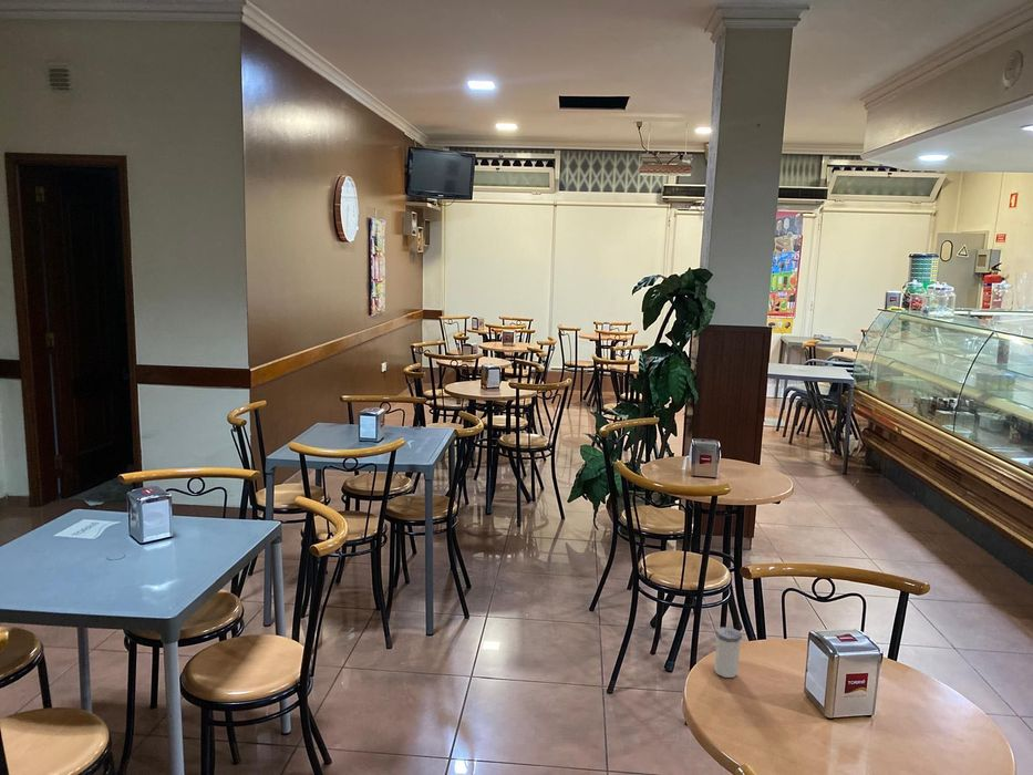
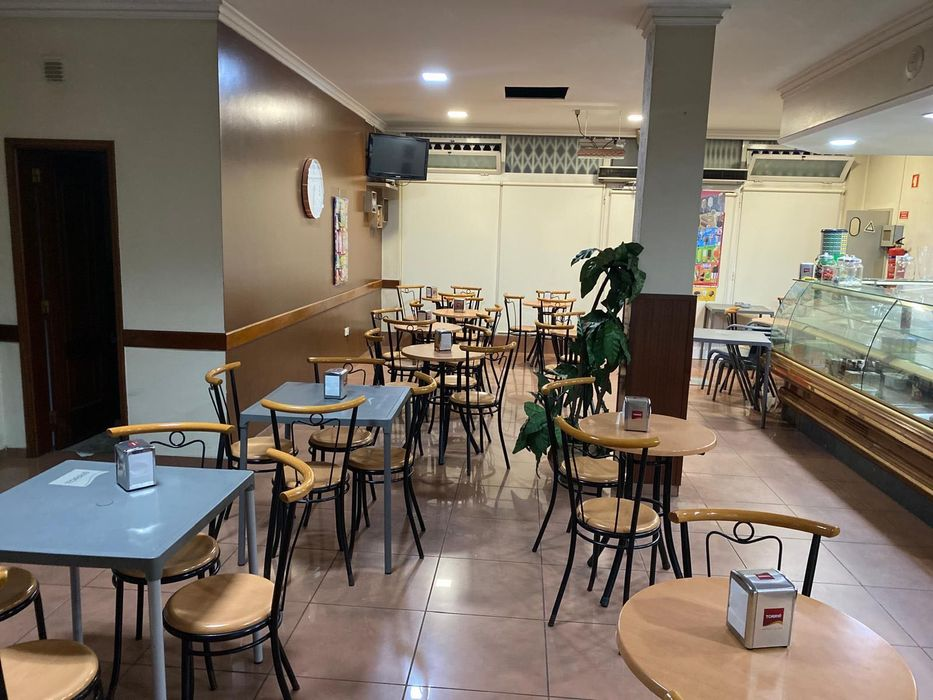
- salt shaker (727, 652)
